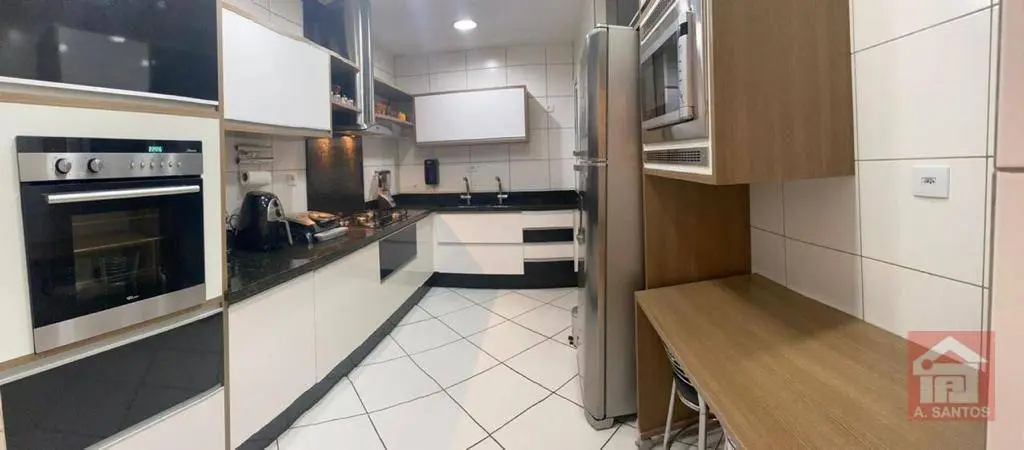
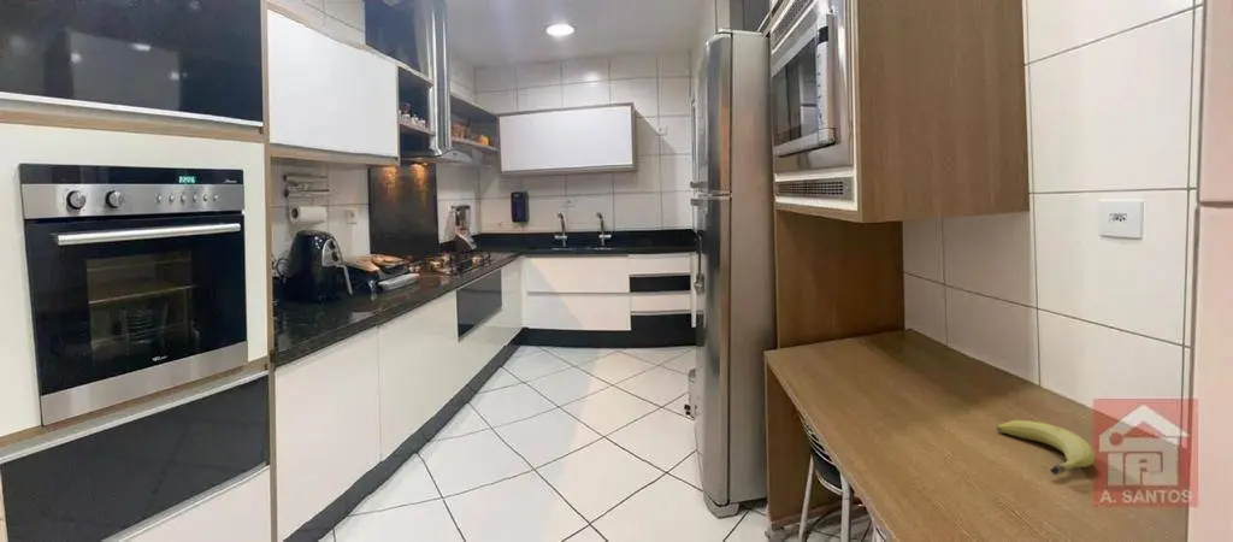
+ fruit (1049, 442)
